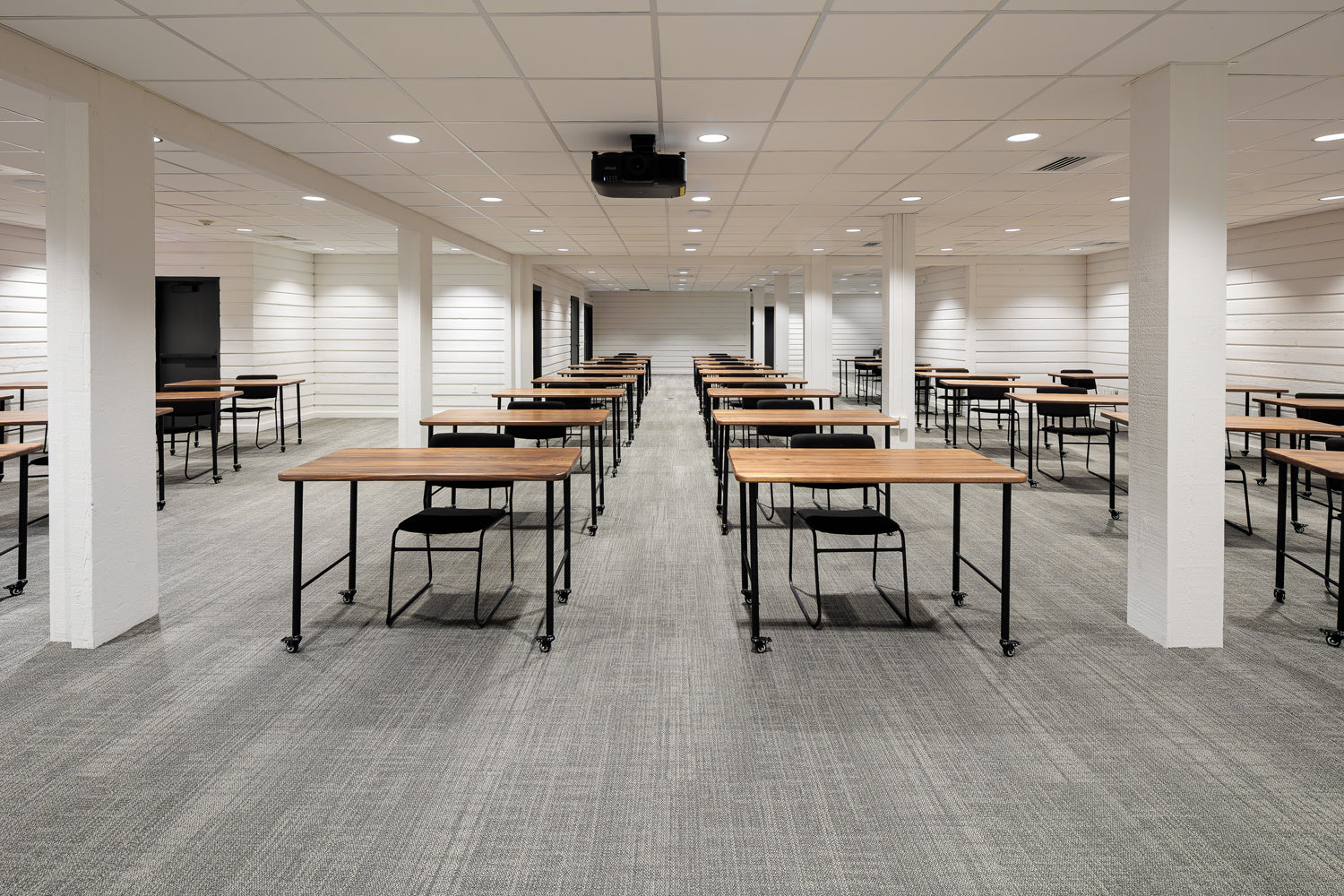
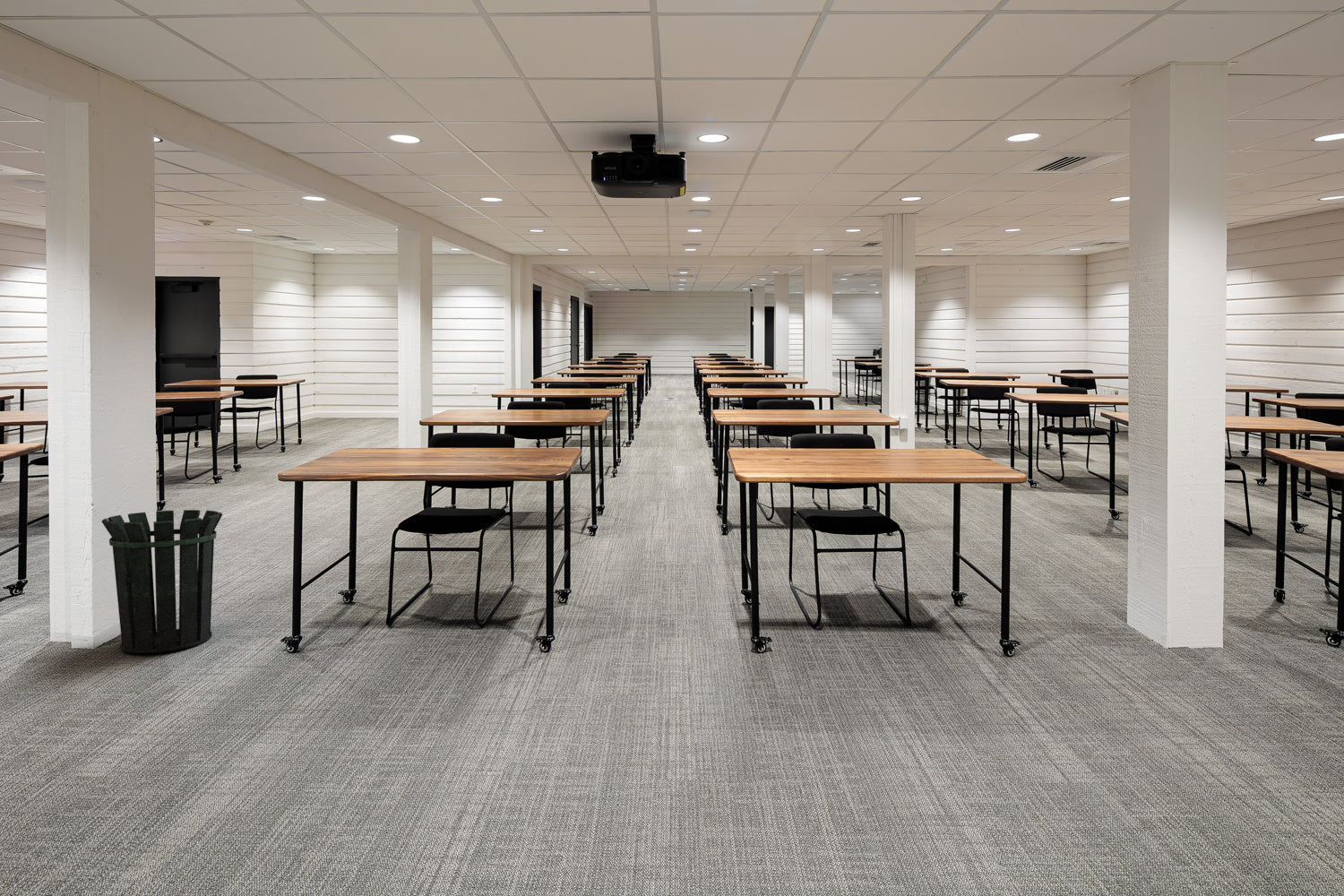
+ waste bin (166, 579)
